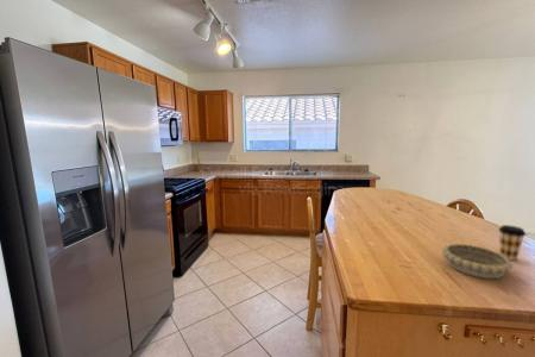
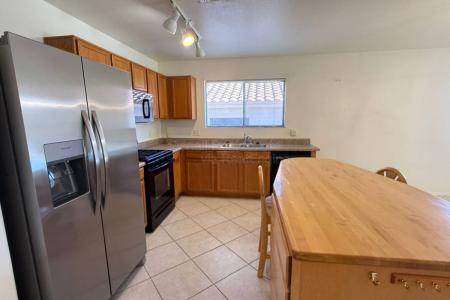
- decorative bowl (474, 259)
- coffee cup (510, 243)
